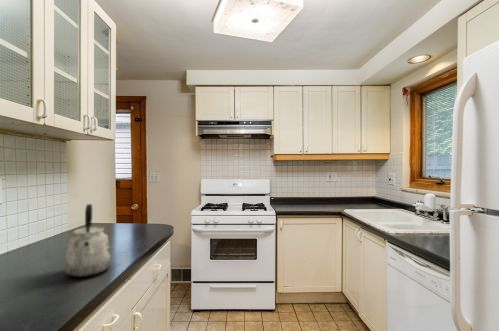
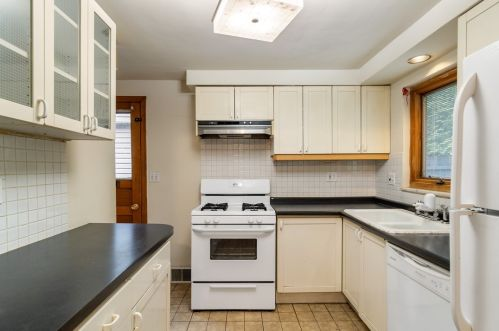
- kettle (88, 240)
